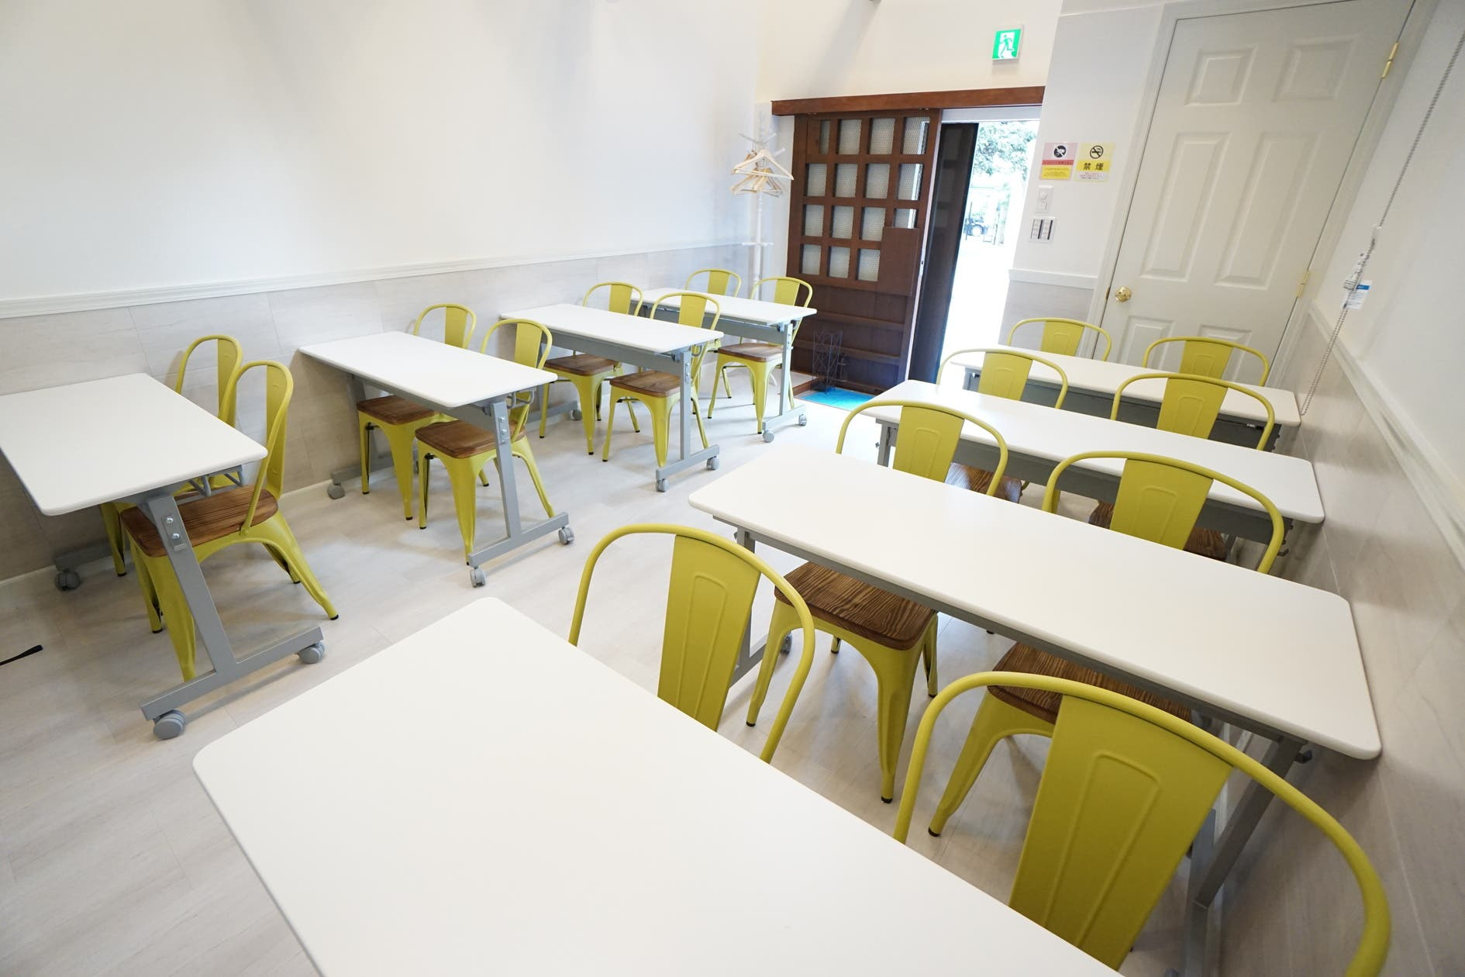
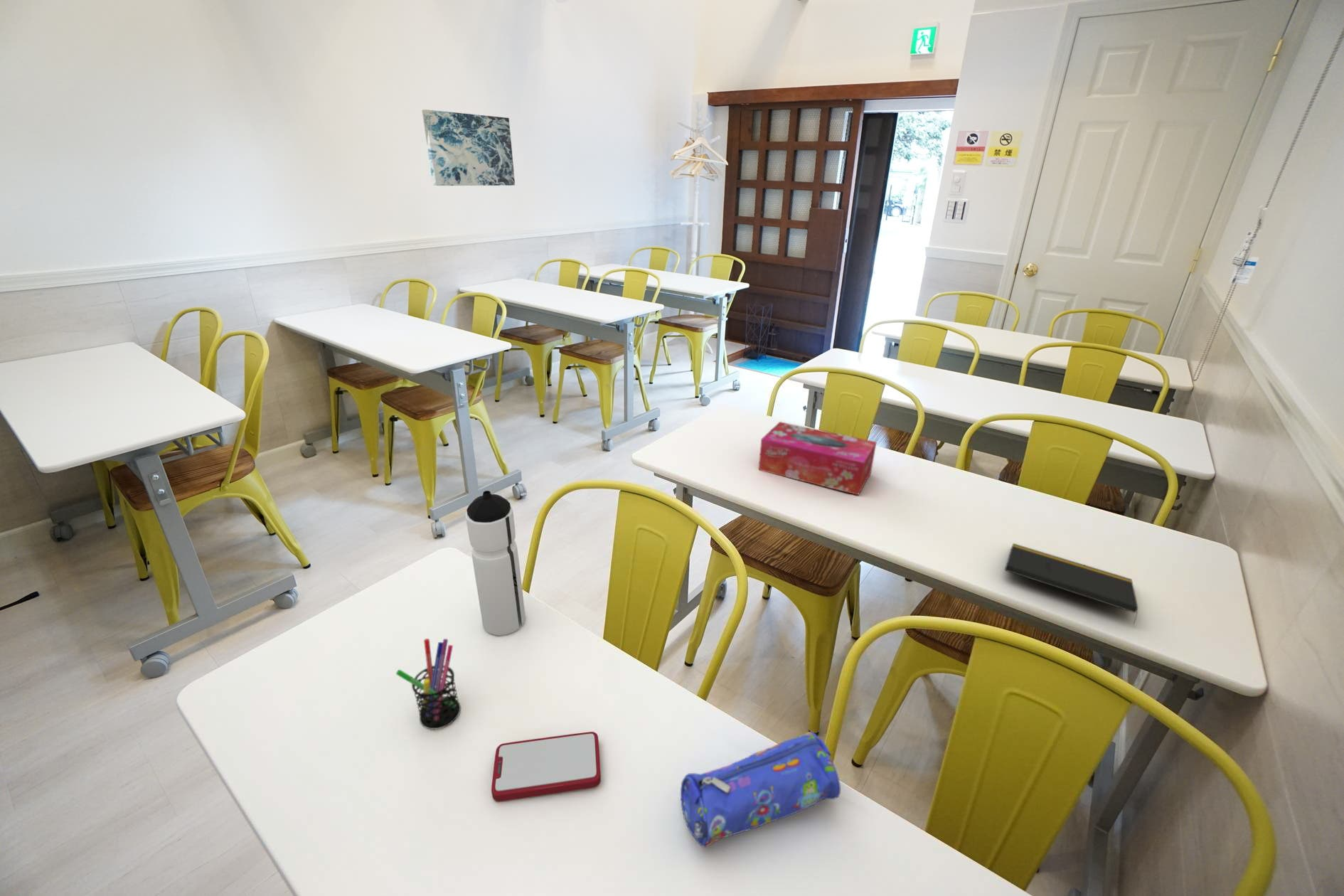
+ smartphone (547, 764)
+ water bottle (496, 560)
+ tissue box (816, 456)
+ notepad (1068, 575)
+ wall art (471, 150)
+ pen holder (429, 683)
+ pencil case (759, 785)
